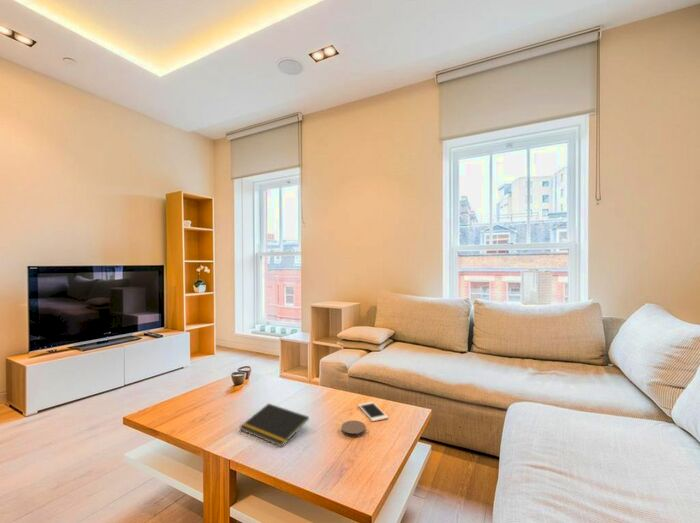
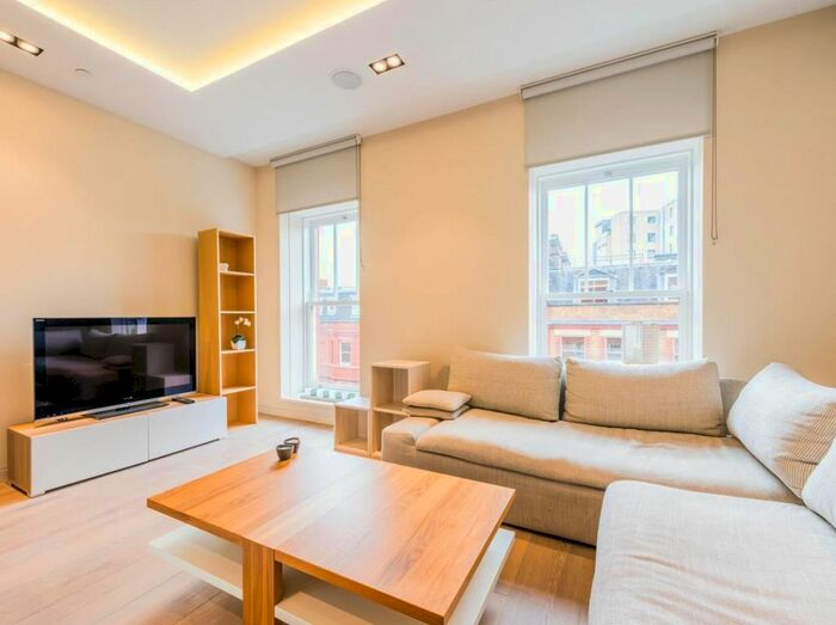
- cell phone (372, 411)
- coaster (353, 428)
- notepad (274, 423)
